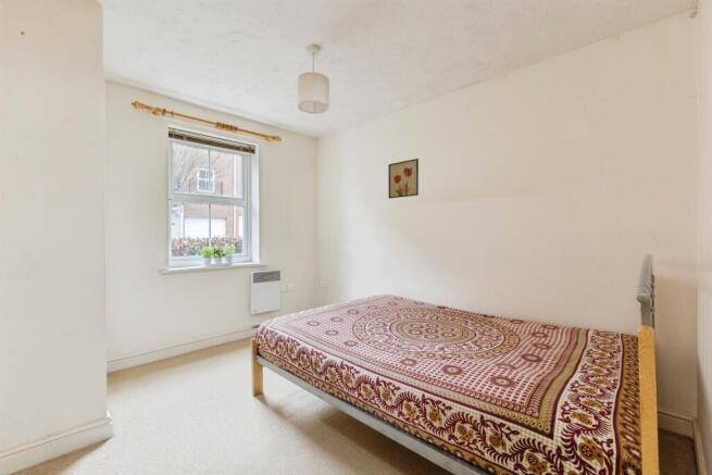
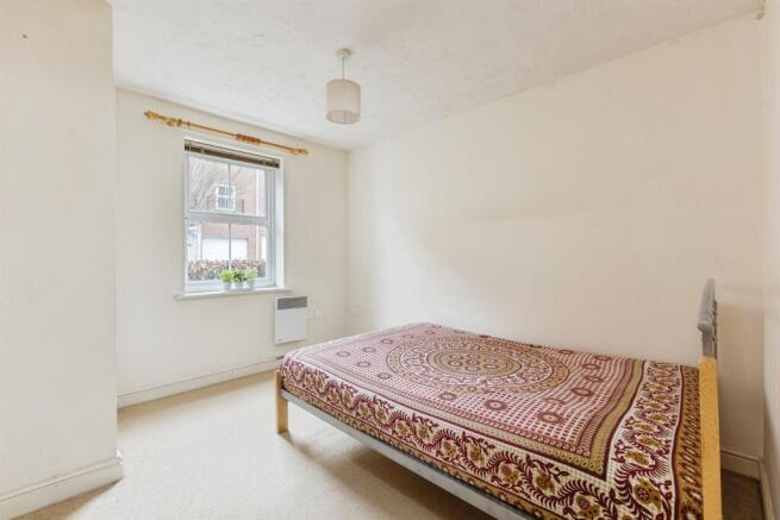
- wall art (403, 179)
